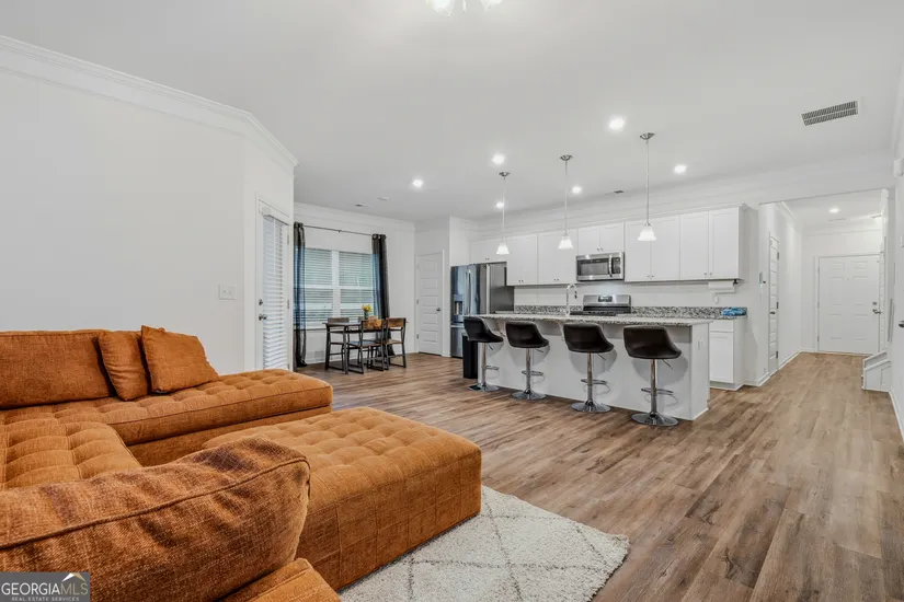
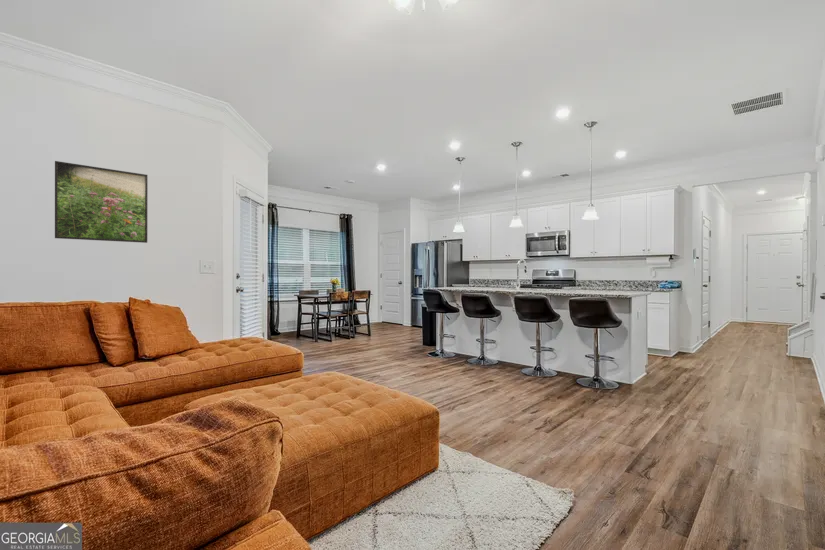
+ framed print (104, 204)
